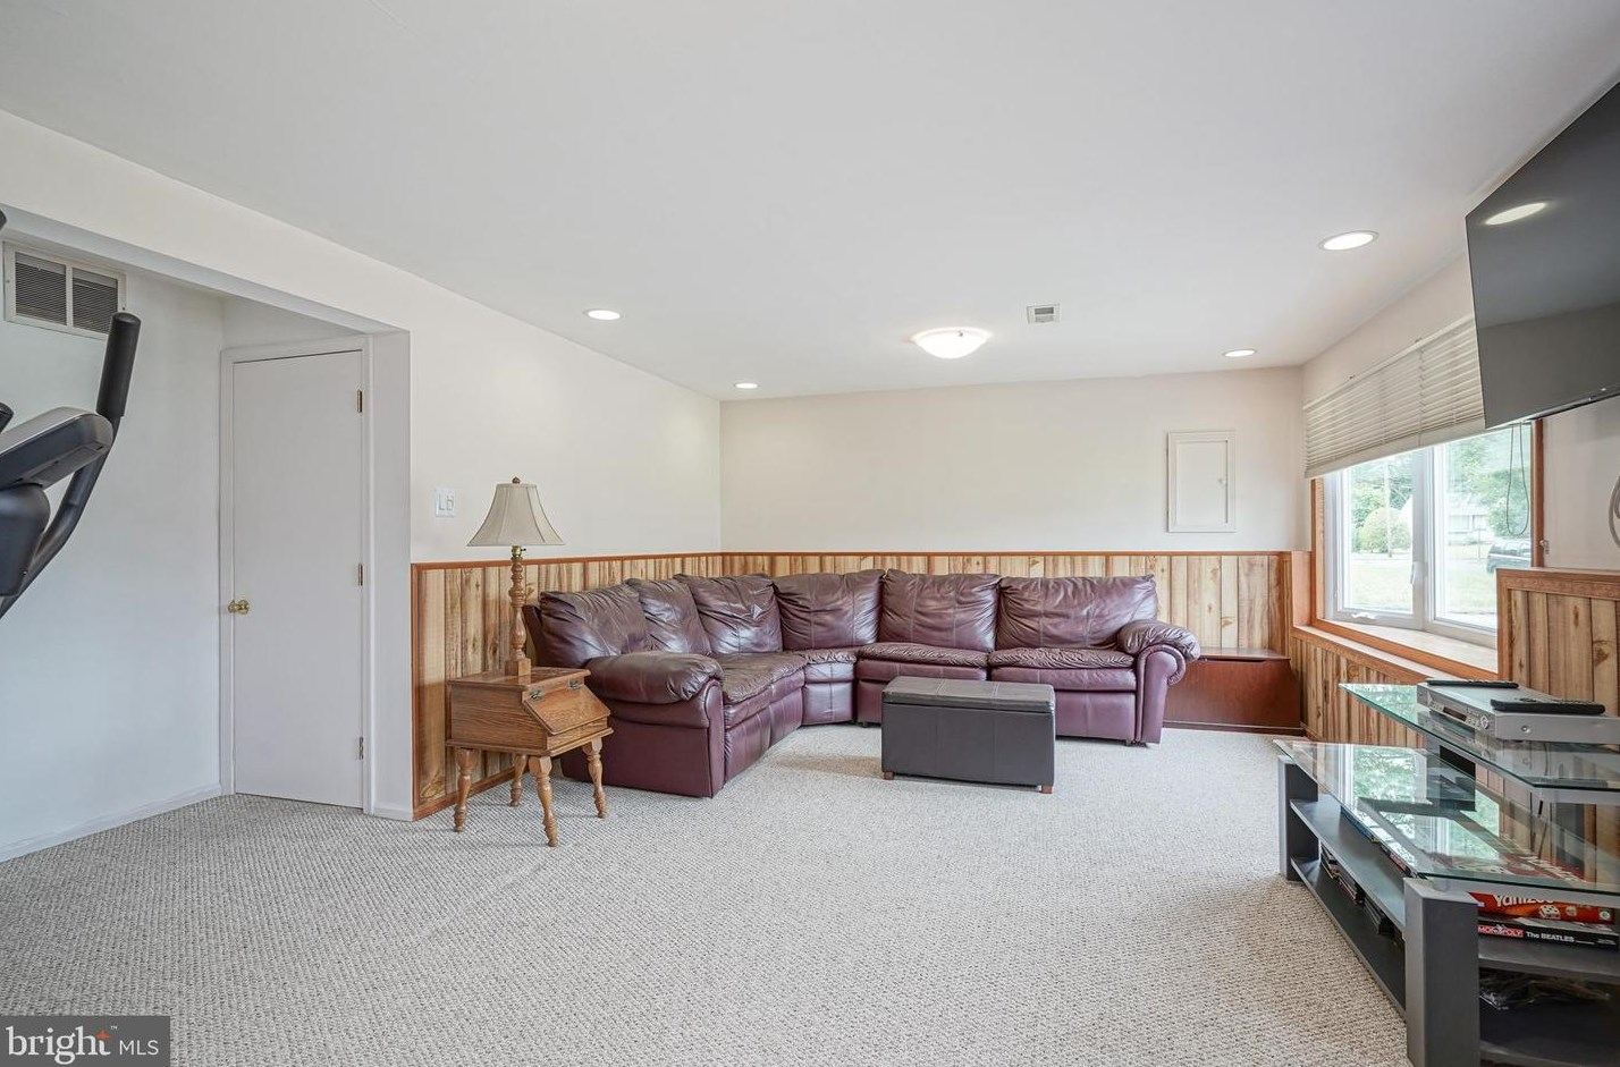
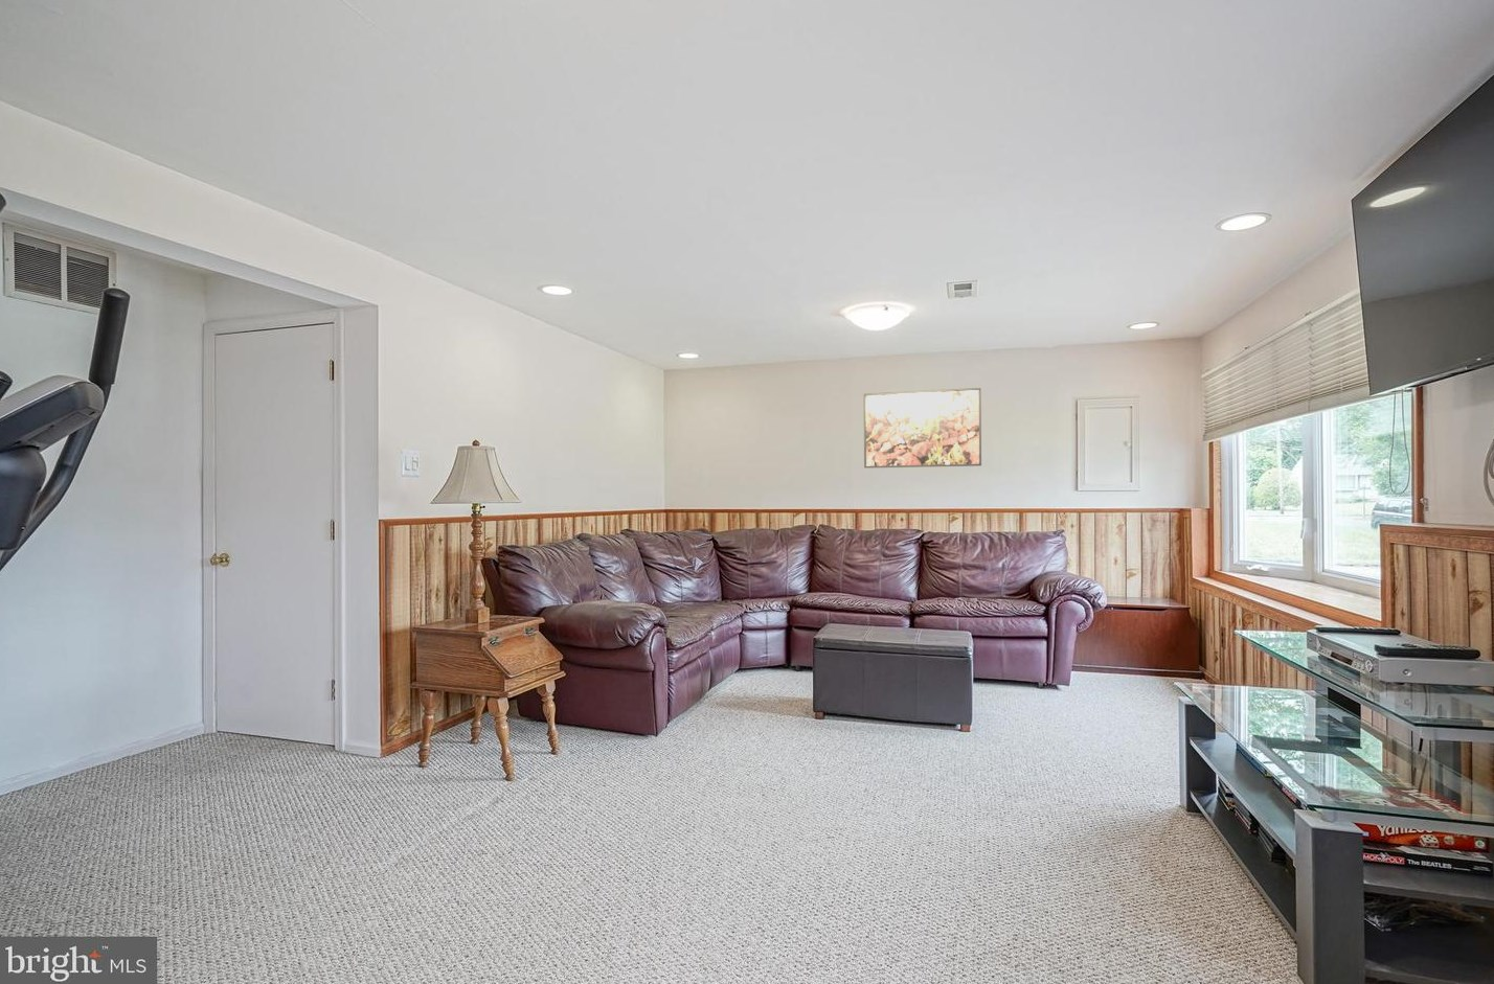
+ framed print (921, 428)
